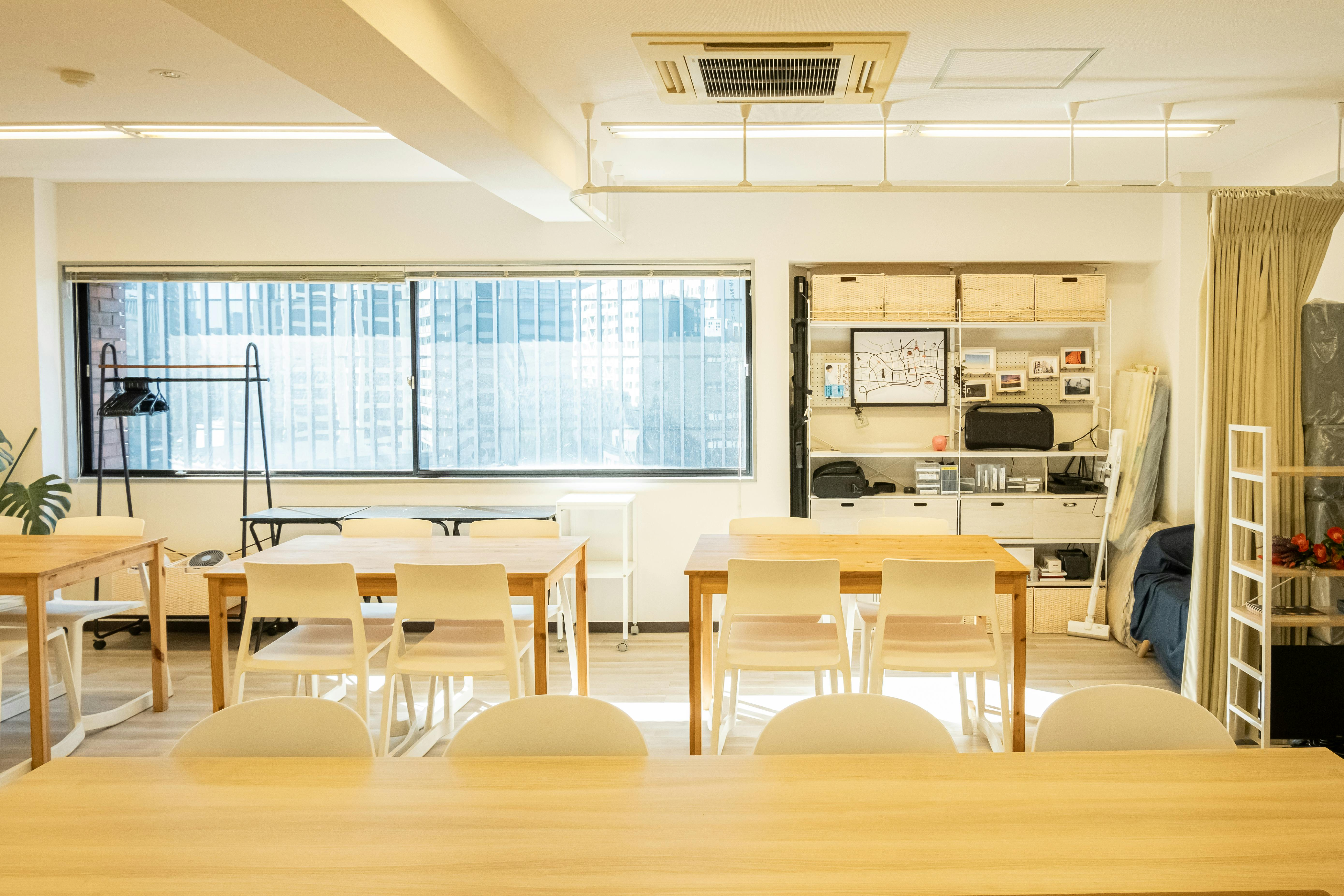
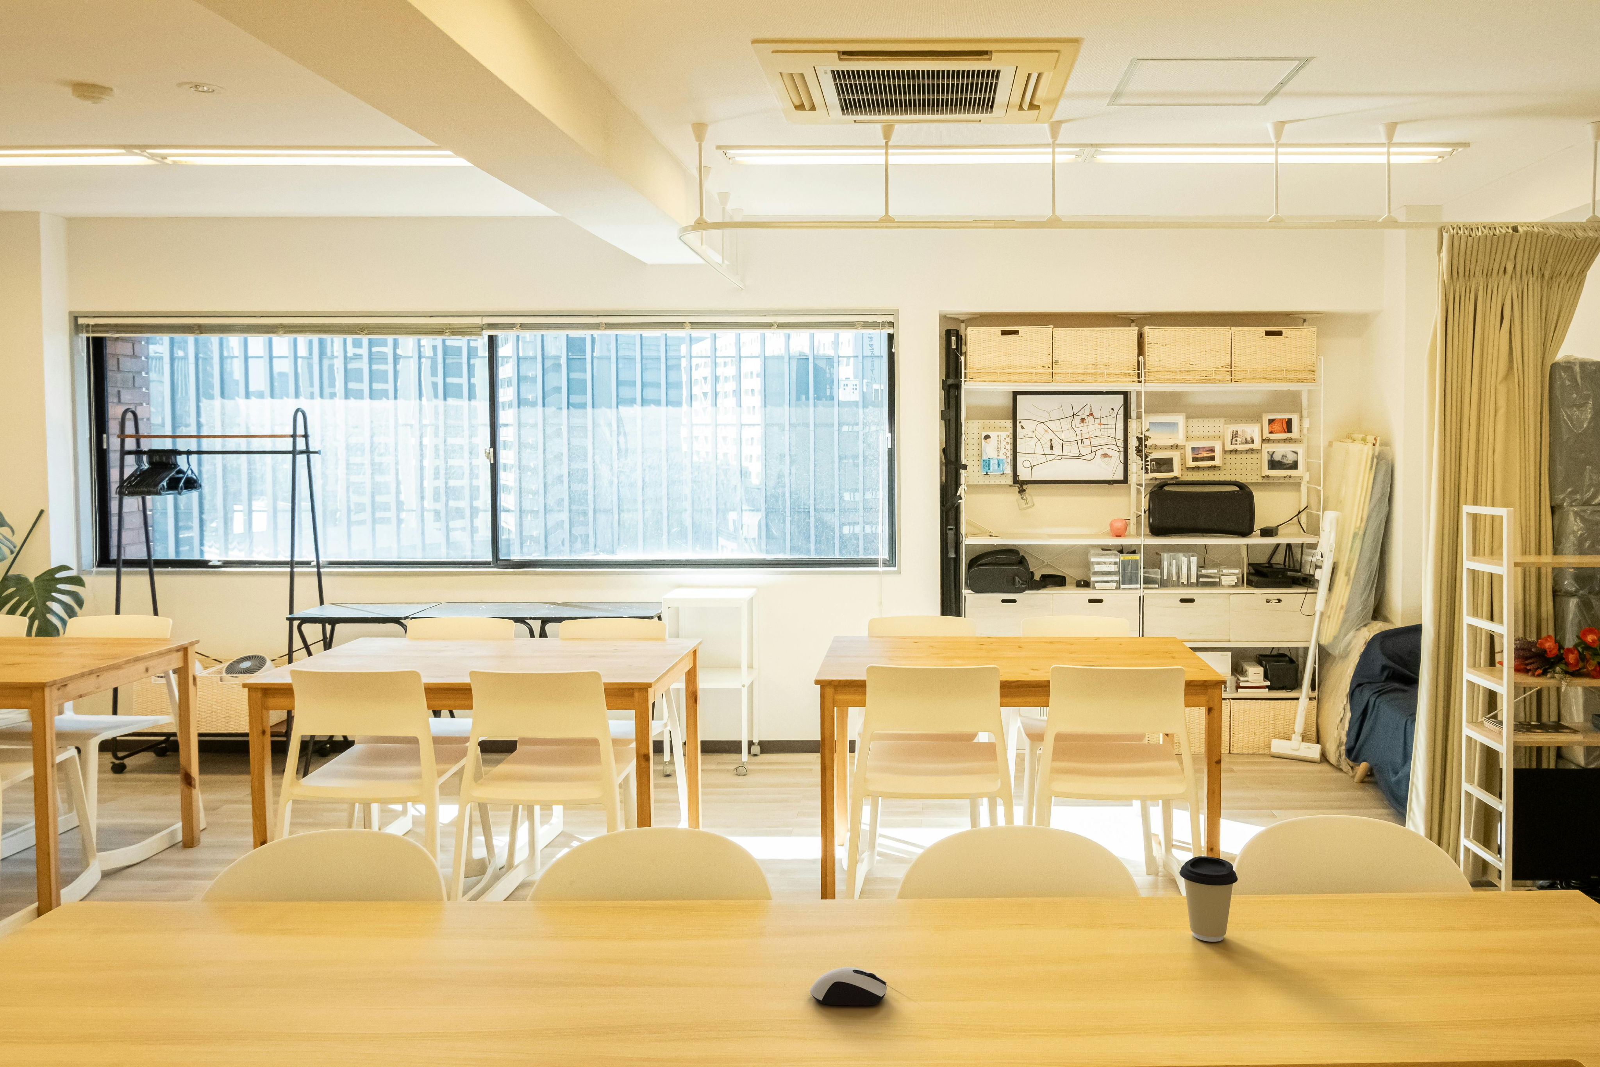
+ computer mouse (849, 984)
+ coffee cup (1208, 899)
